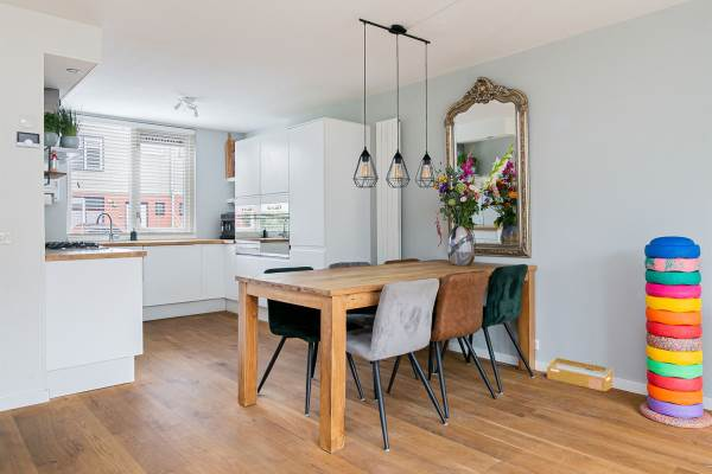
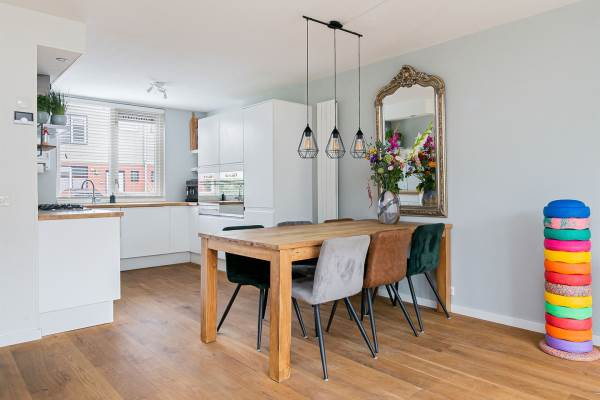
- basket (578, 373)
